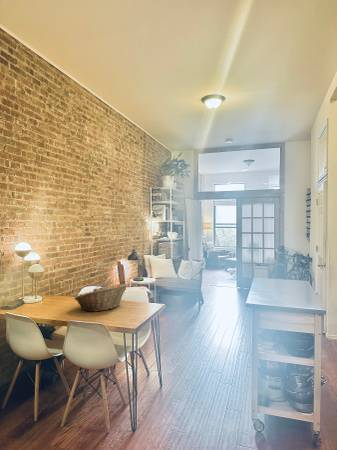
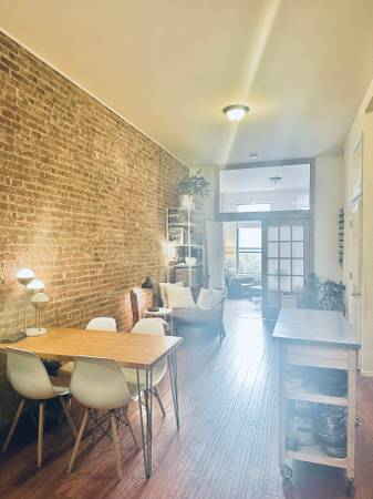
- fruit basket (102, 295)
